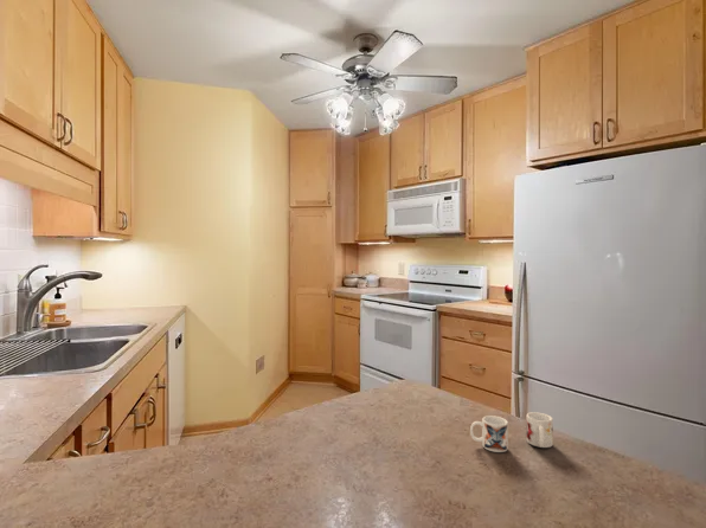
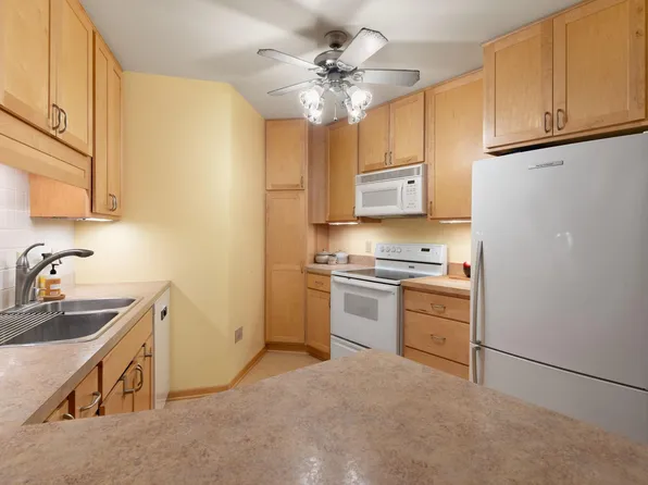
- mug (507, 433)
